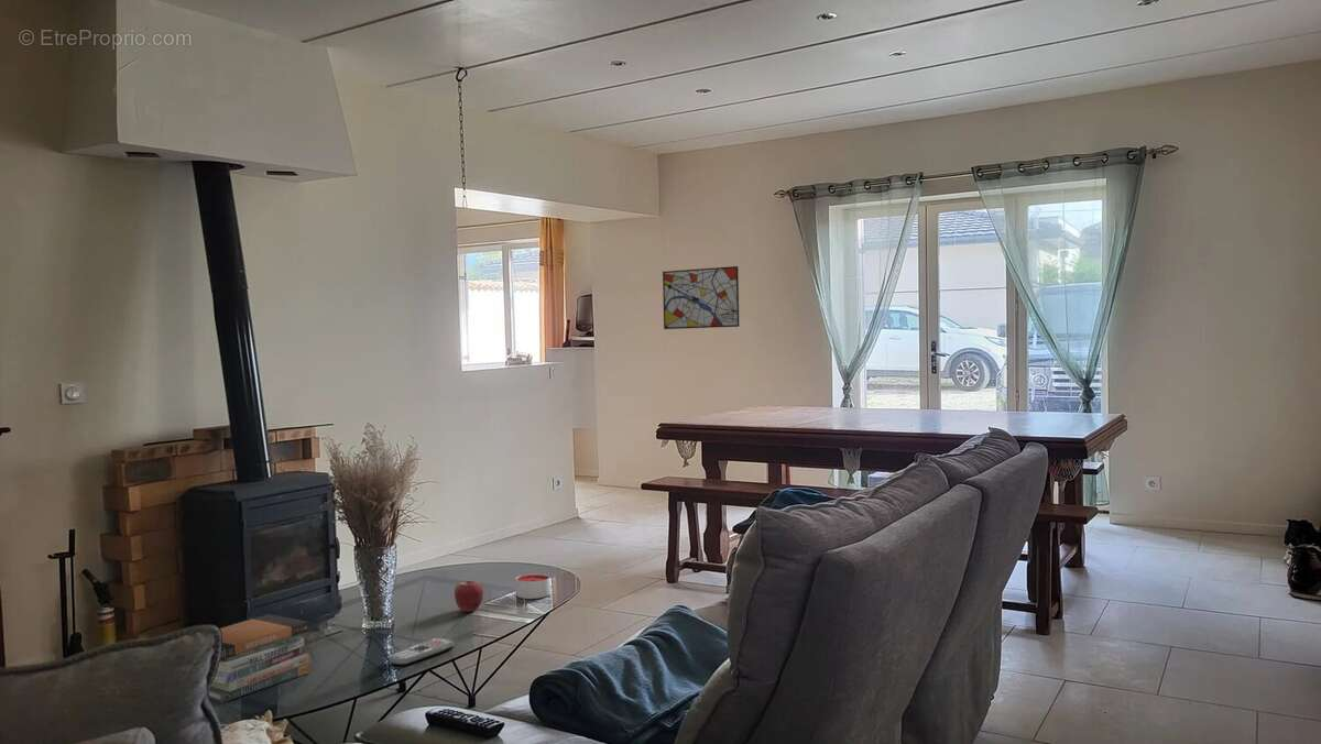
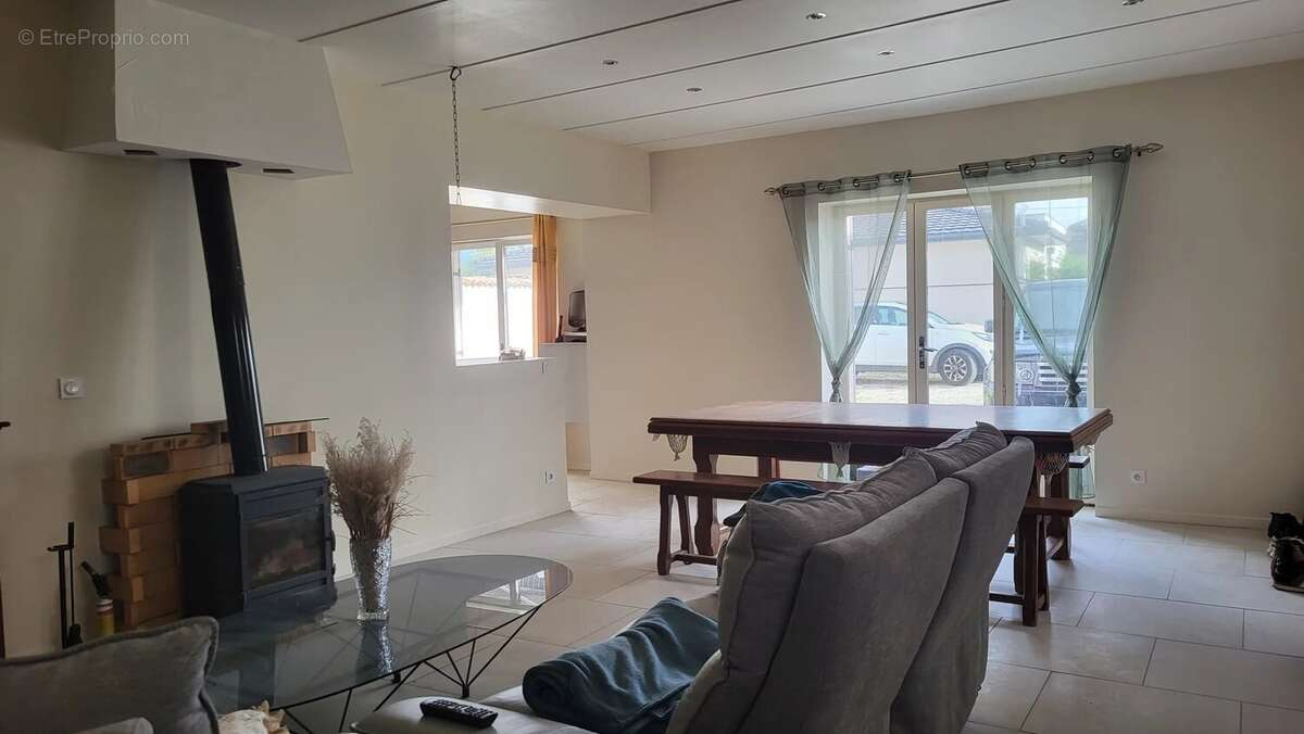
- wall art (700, 298)
- book stack (247, 656)
- apple (469, 594)
- candle (533, 584)
- remote control (421, 652)
